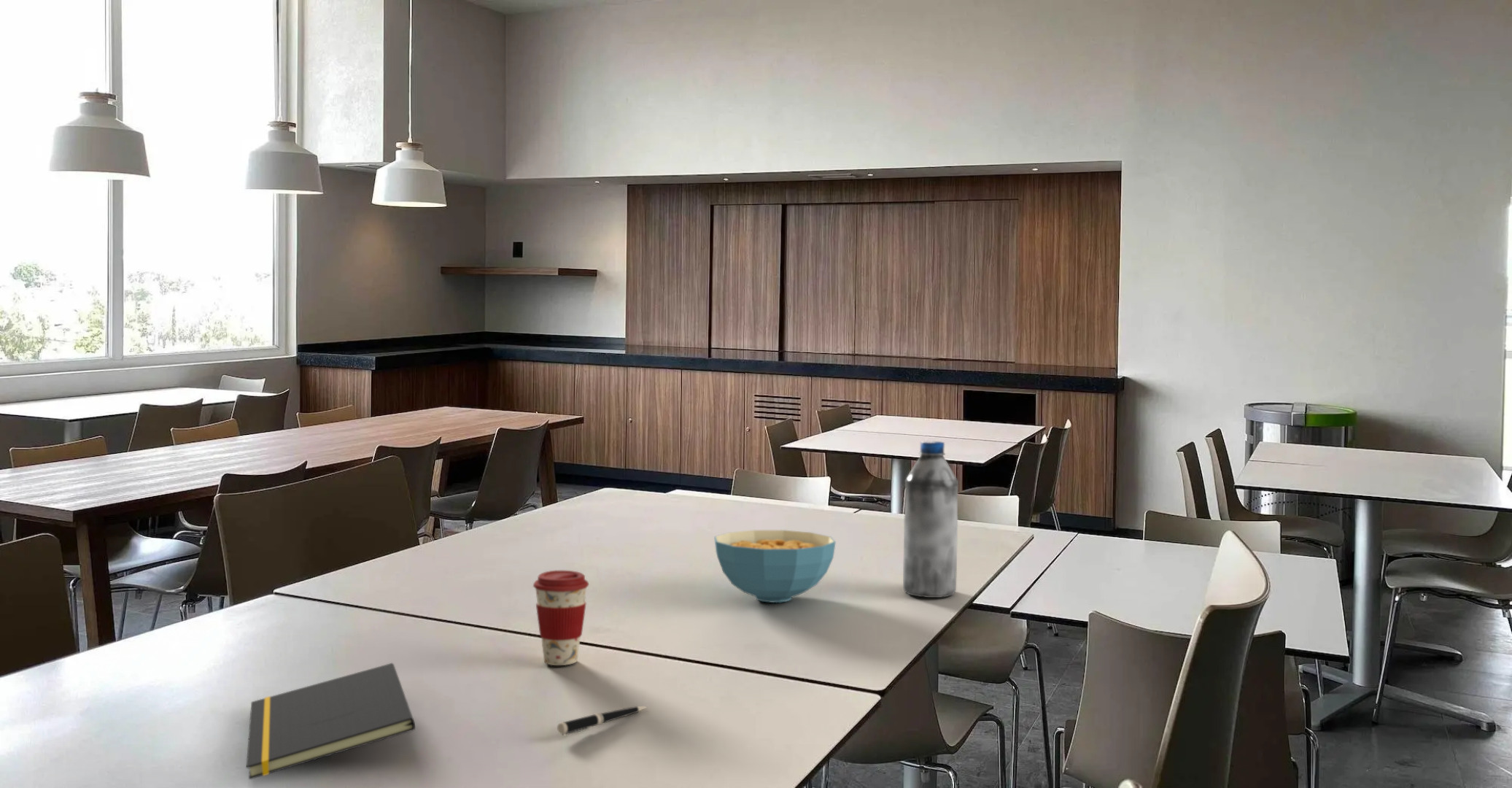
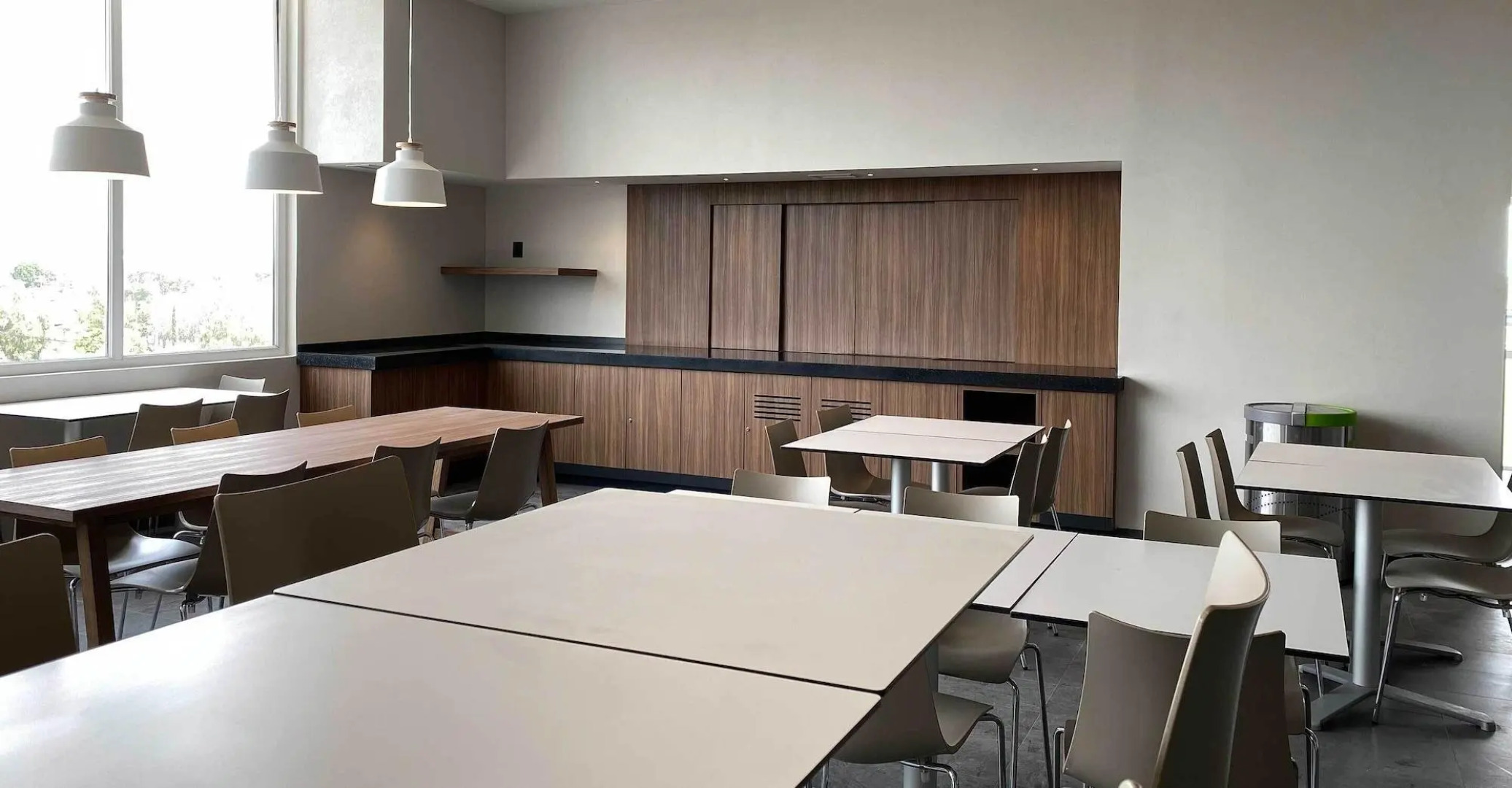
- coffee cup (560, 617)
- cereal bowl (774, 568)
- pen (605, 716)
- notepad (328, 715)
- water bottle (931, 517)
